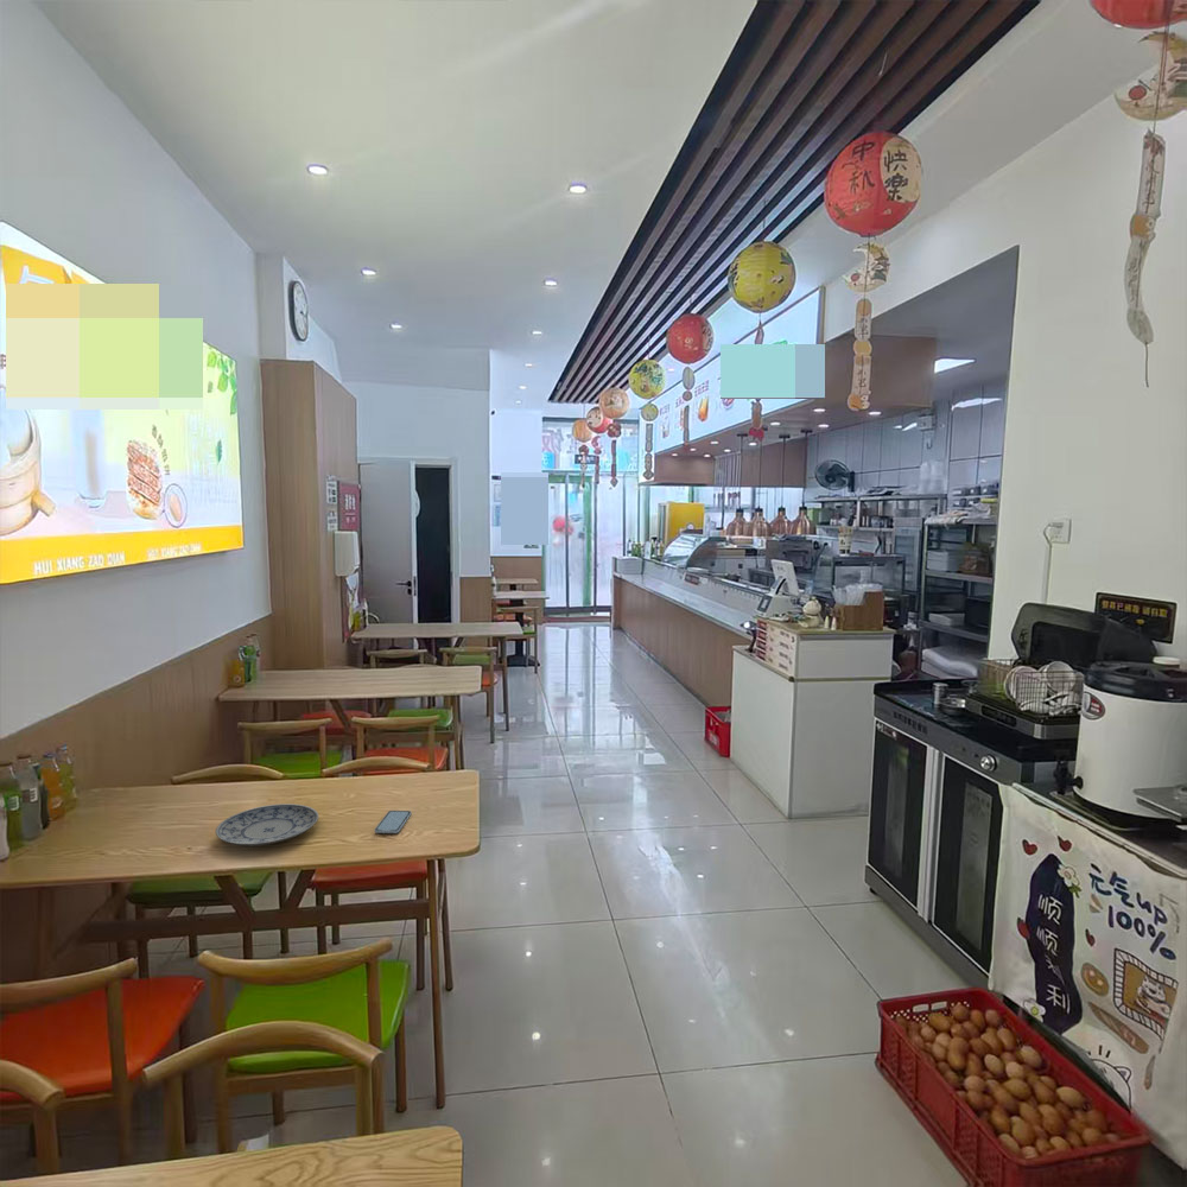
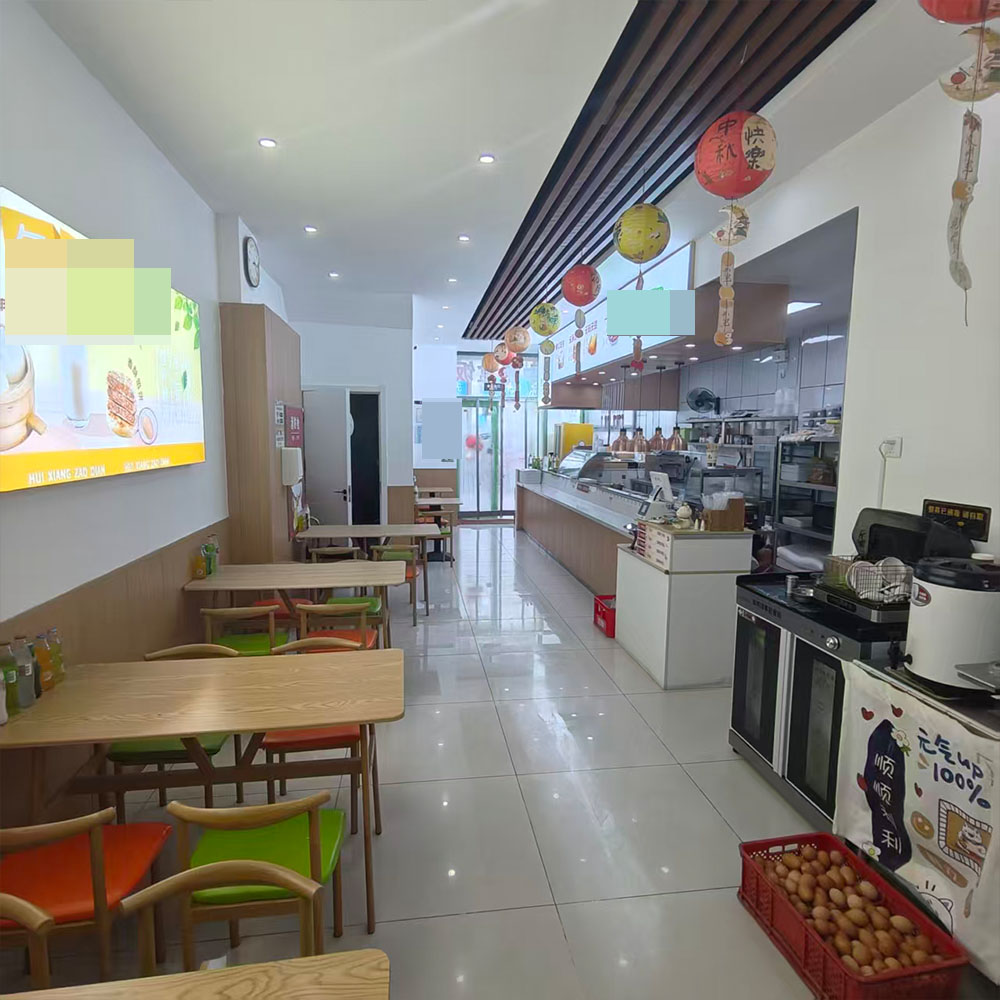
- smartphone (393, 821)
- plate (268, 827)
